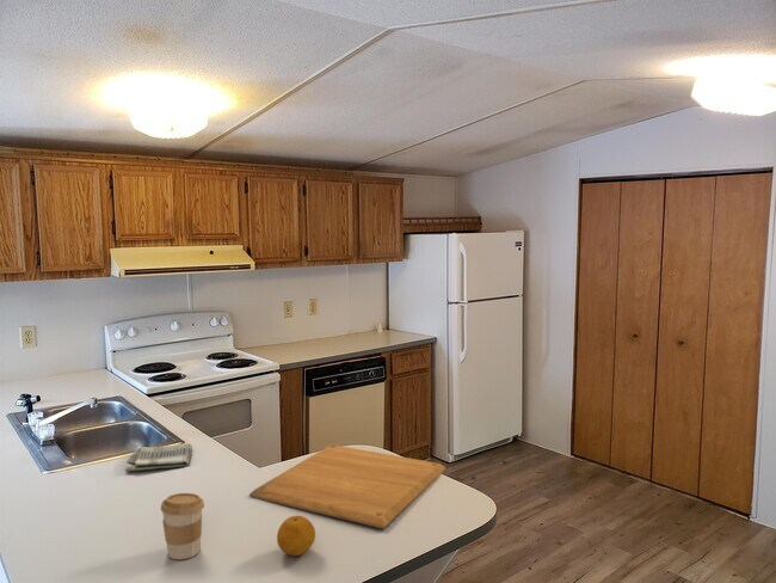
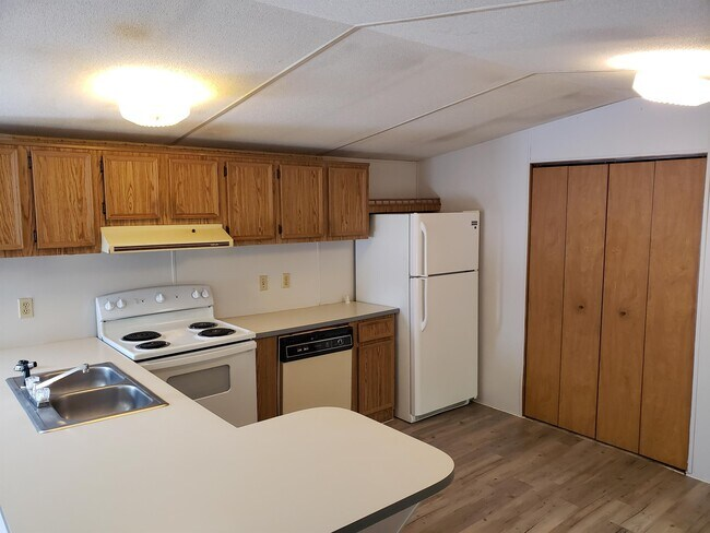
- chopping board (352, 478)
- dish towel (160, 455)
- coffee cup (183, 523)
- fruit (296, 535)
